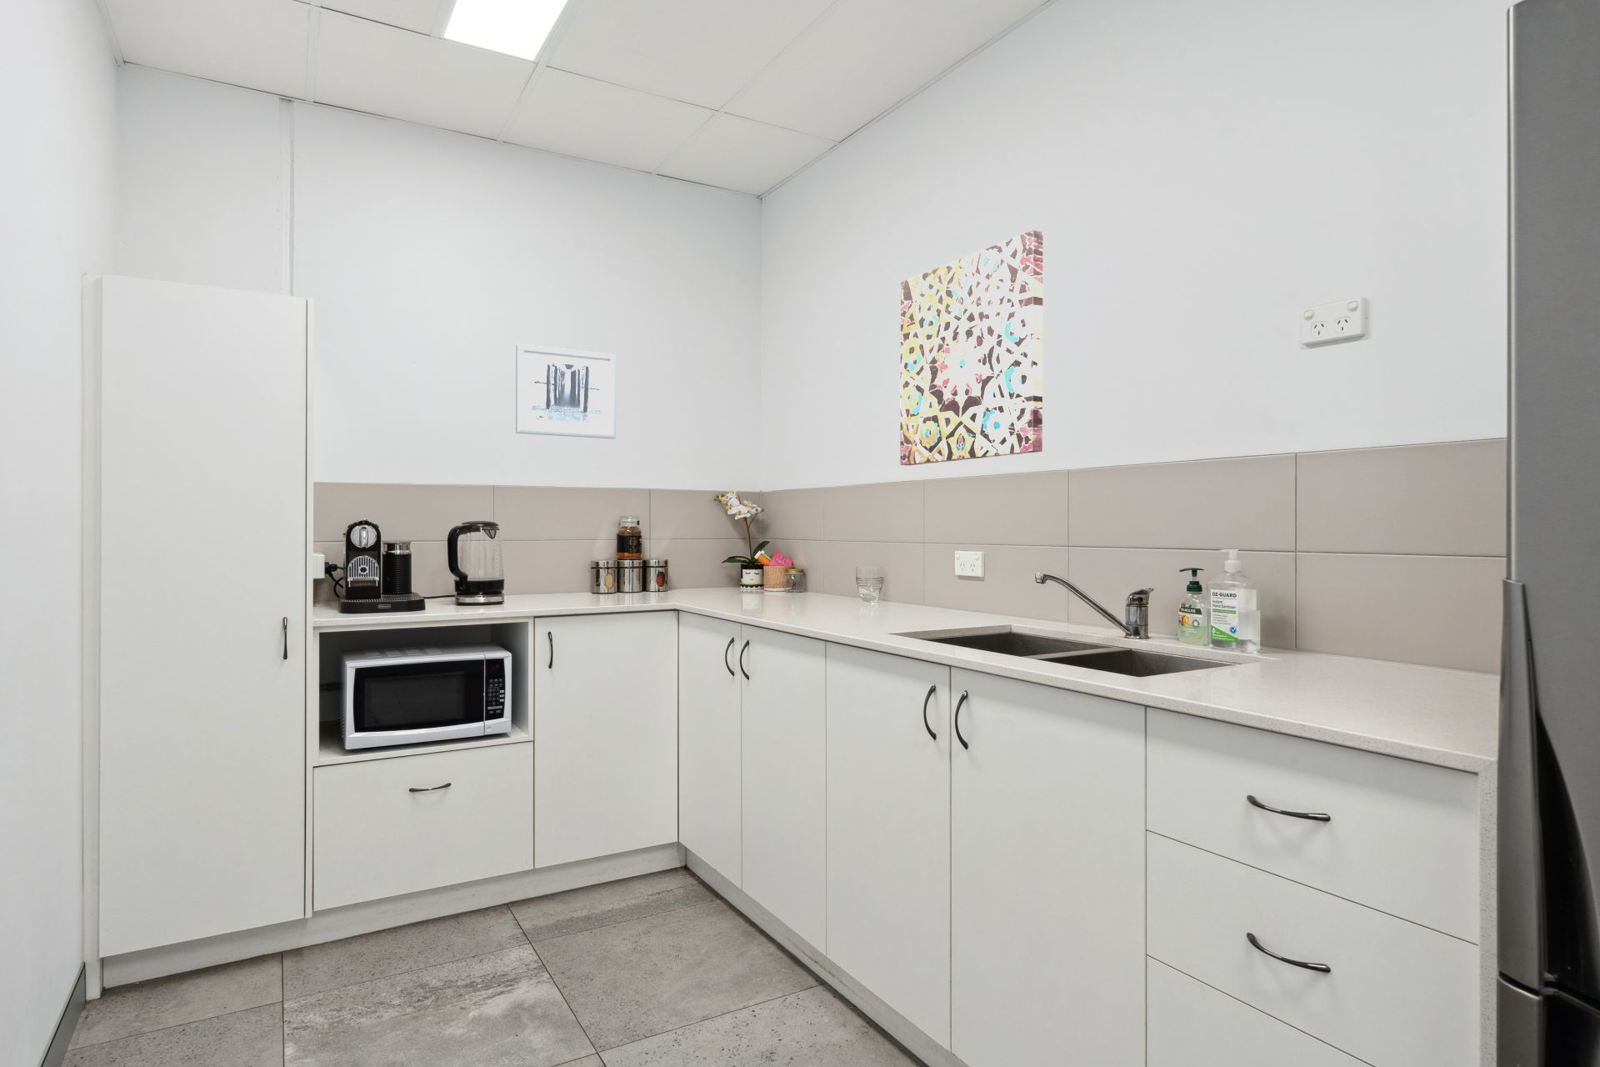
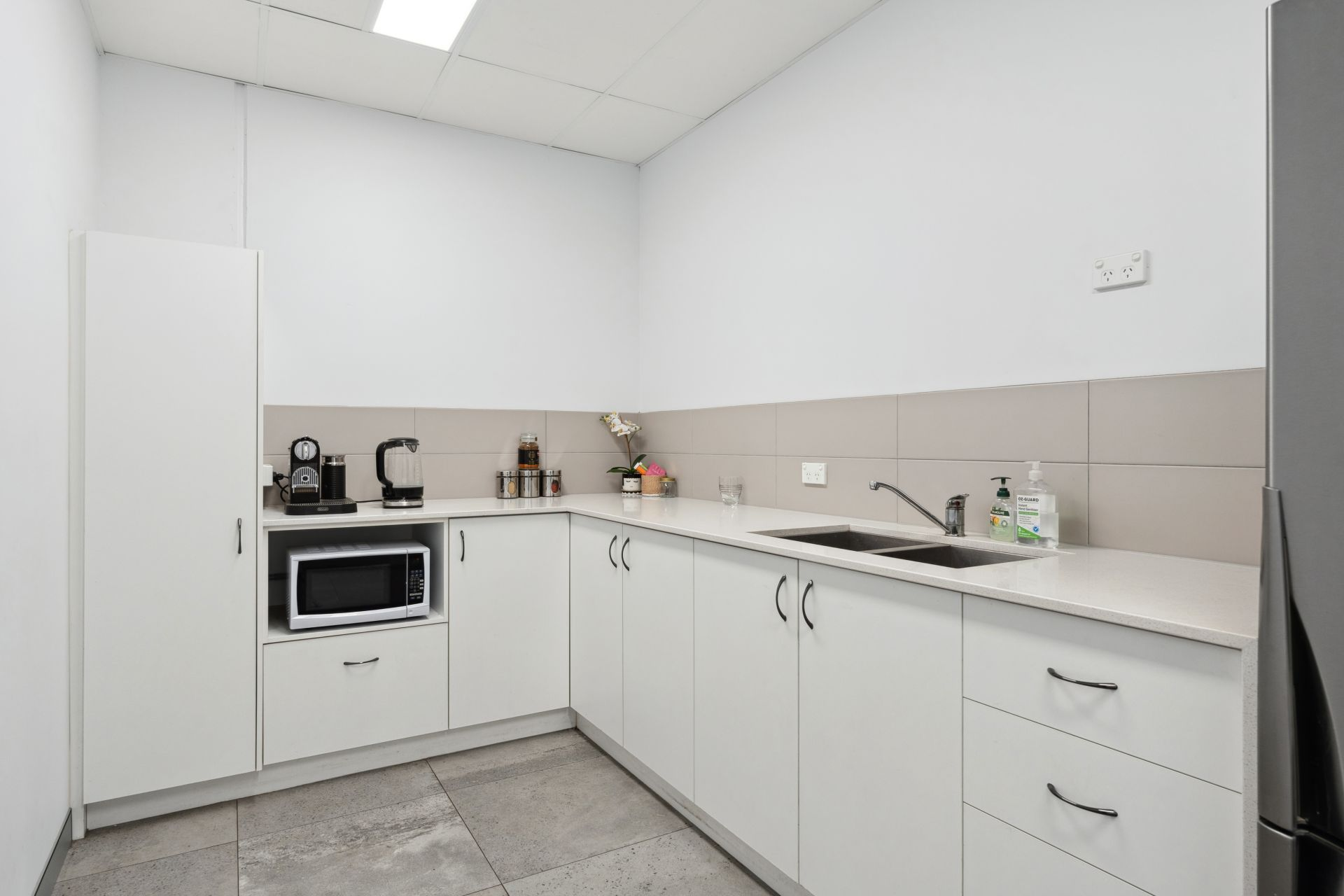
- wall art (567, 393)
- wall art (965, 358)
